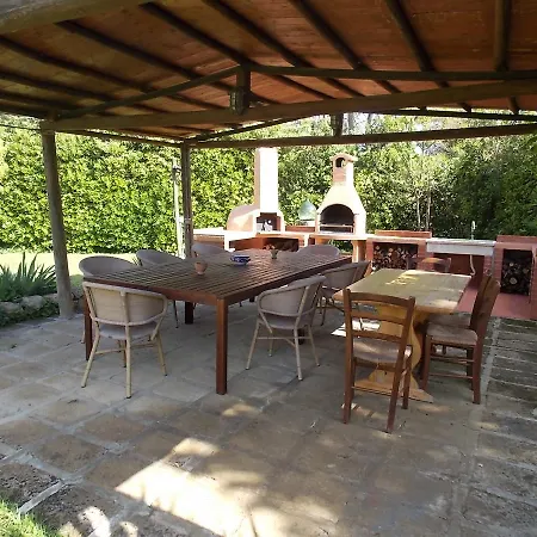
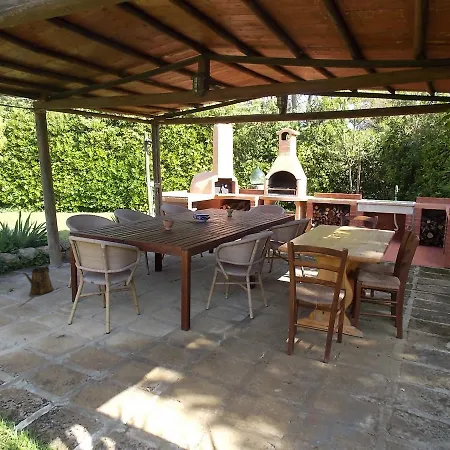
+ watering can (37, 279)
